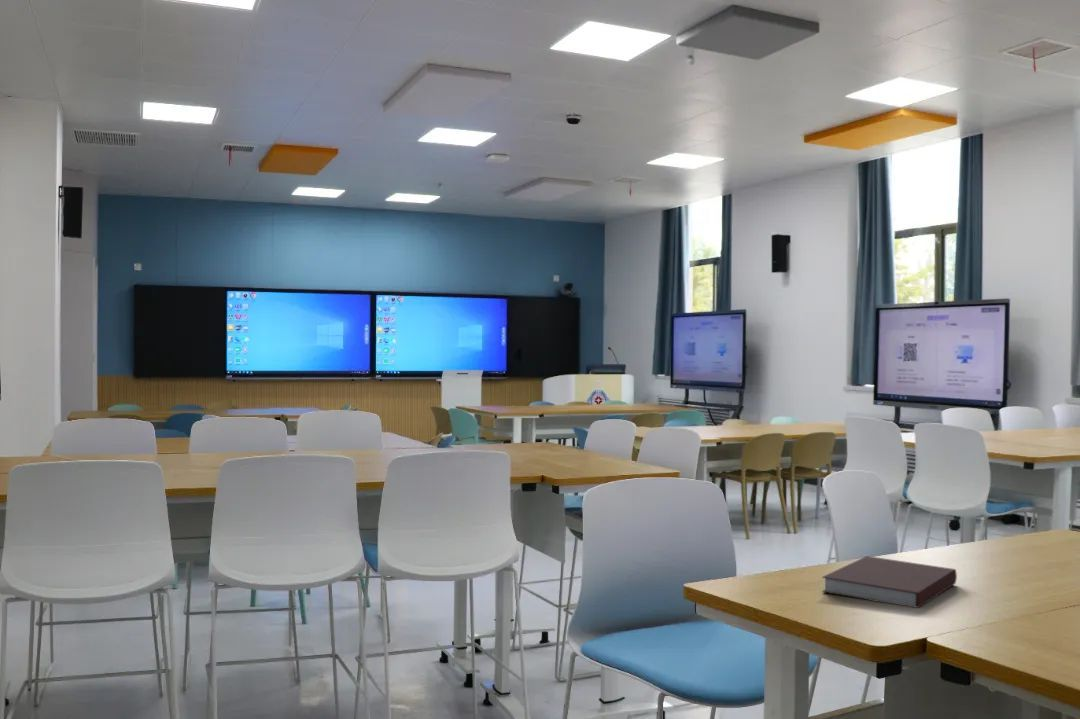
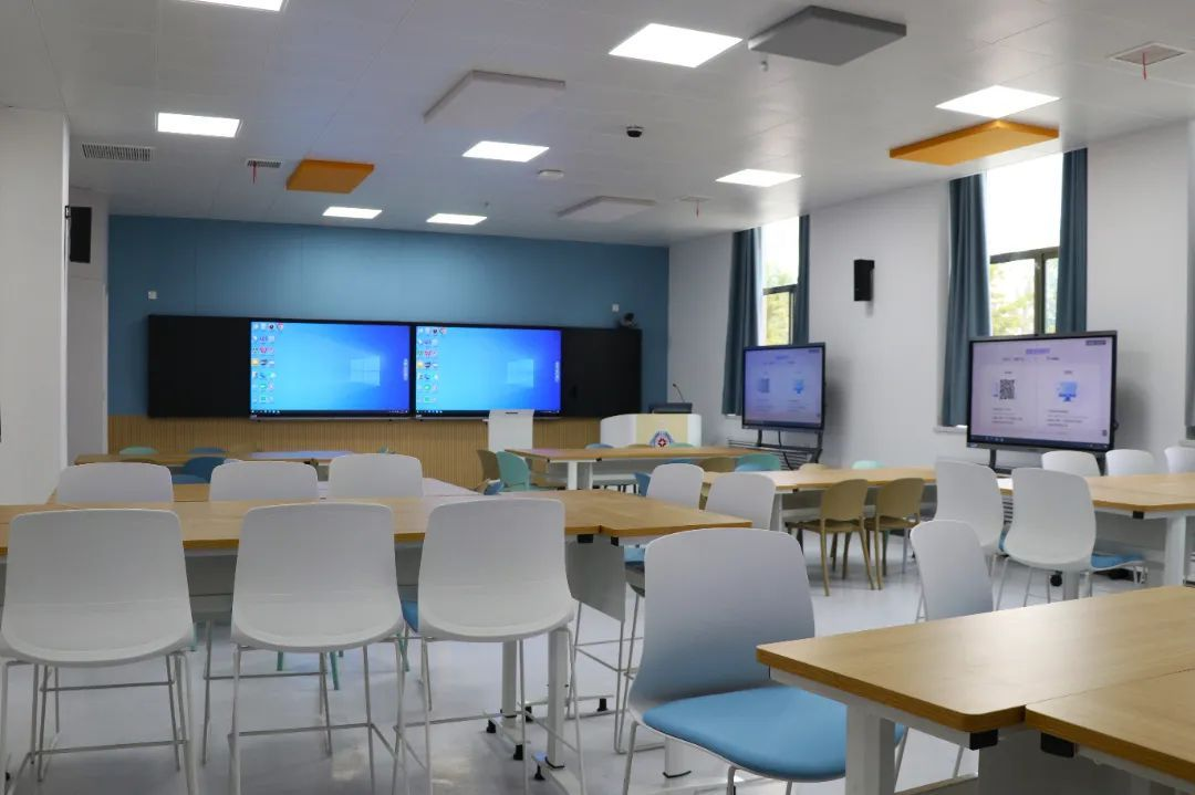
- notebook (890, 580)
